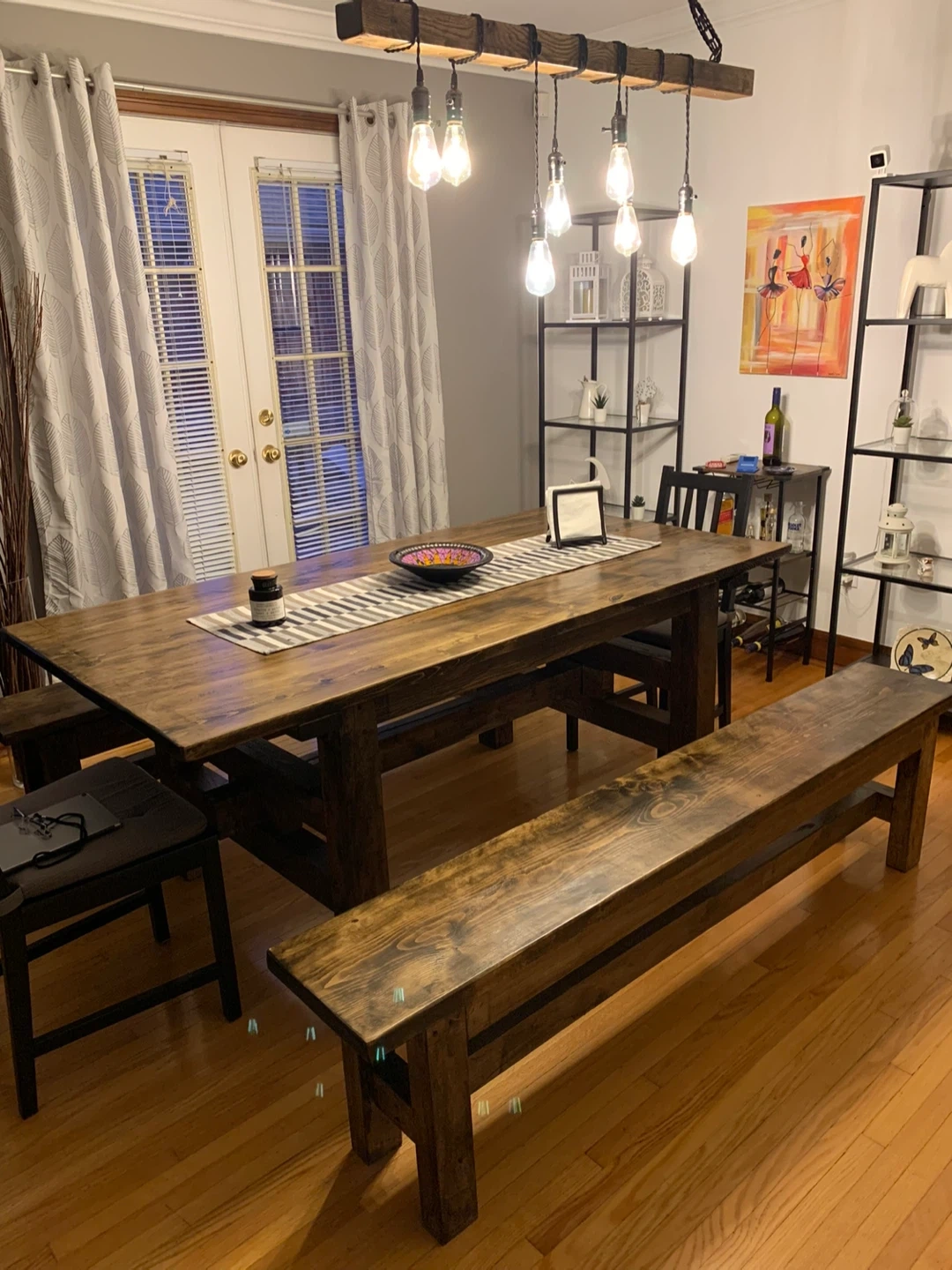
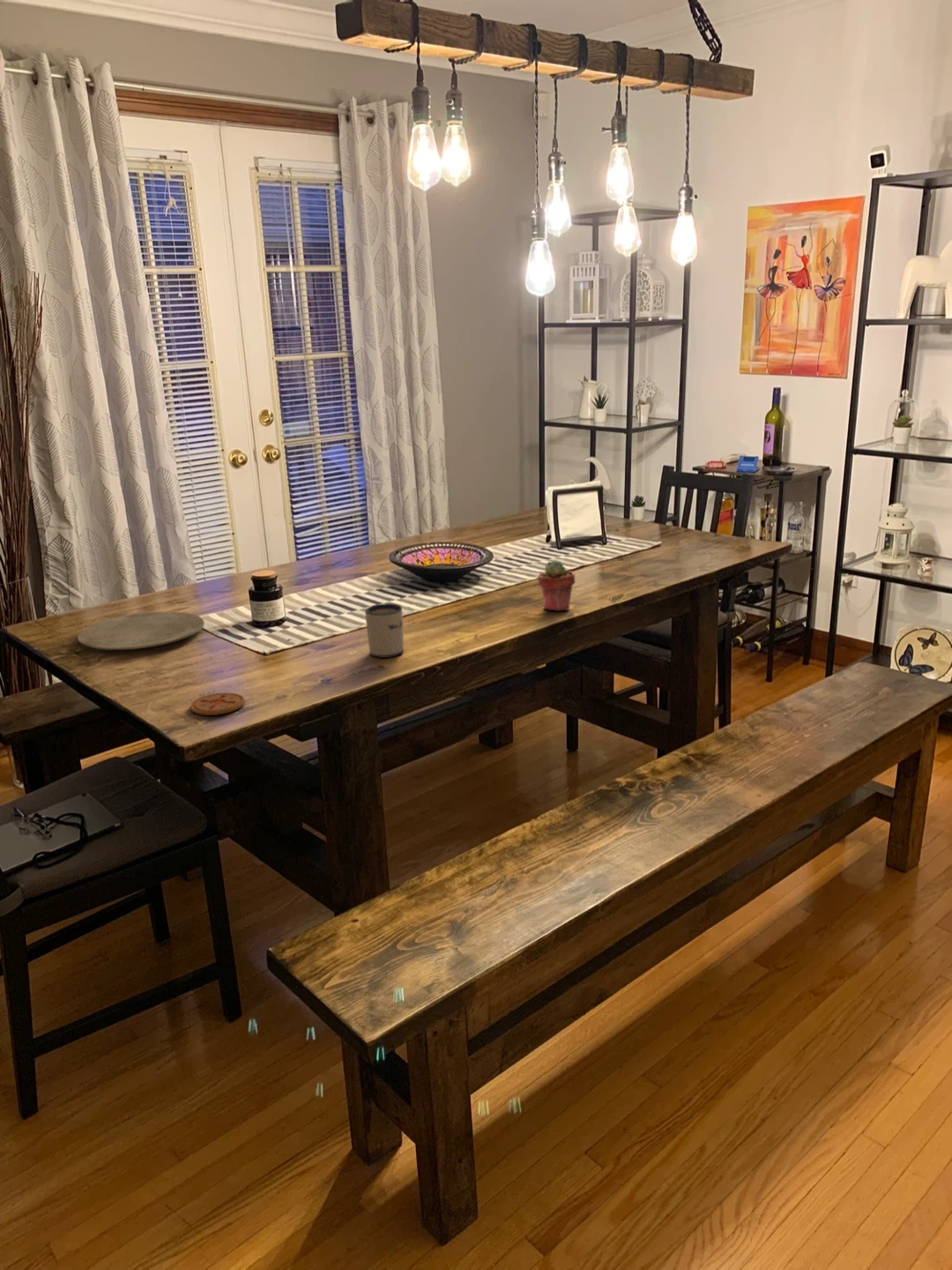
+ plate (142, 631)
+ coaster (218, 703)
+ mug (386, 628)
+ potted succulent (556, 584)
